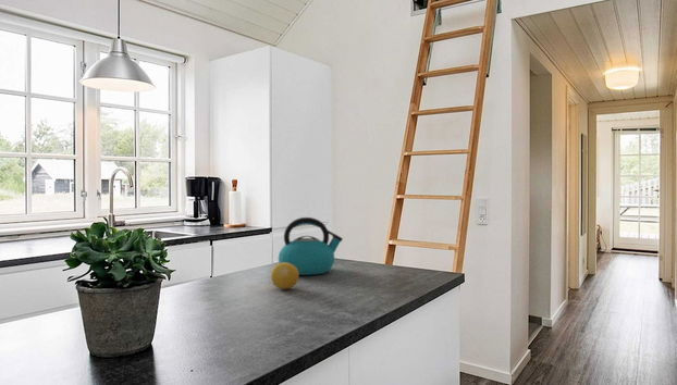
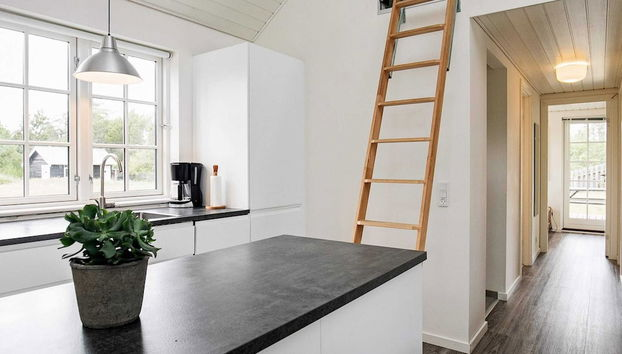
- fruit (284, 275)
- kettle (310, 244)
